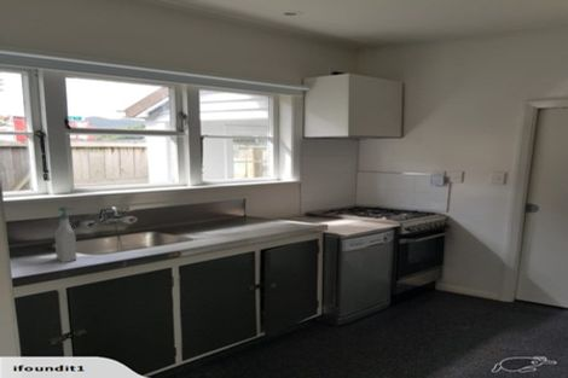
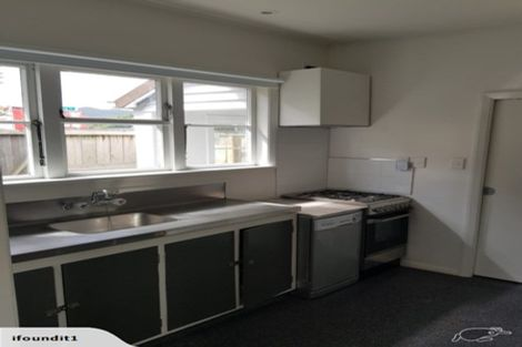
- soap bottle (66, 232)
